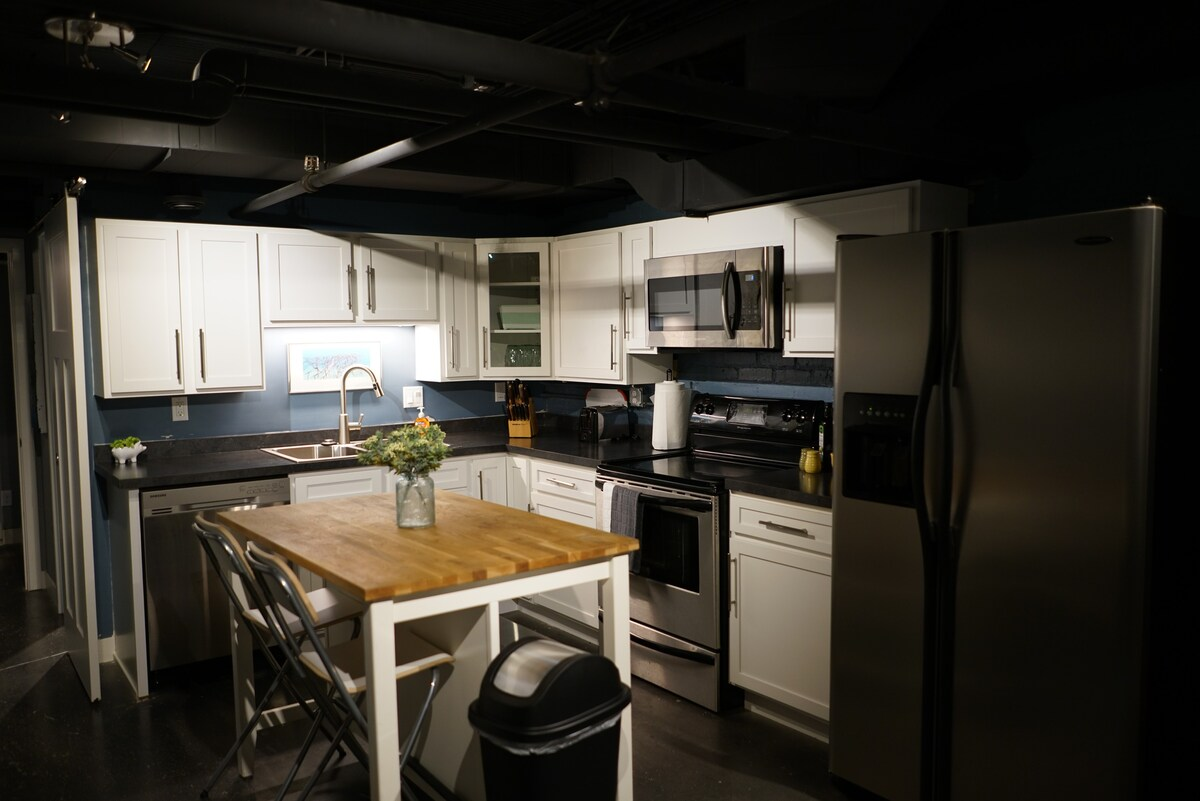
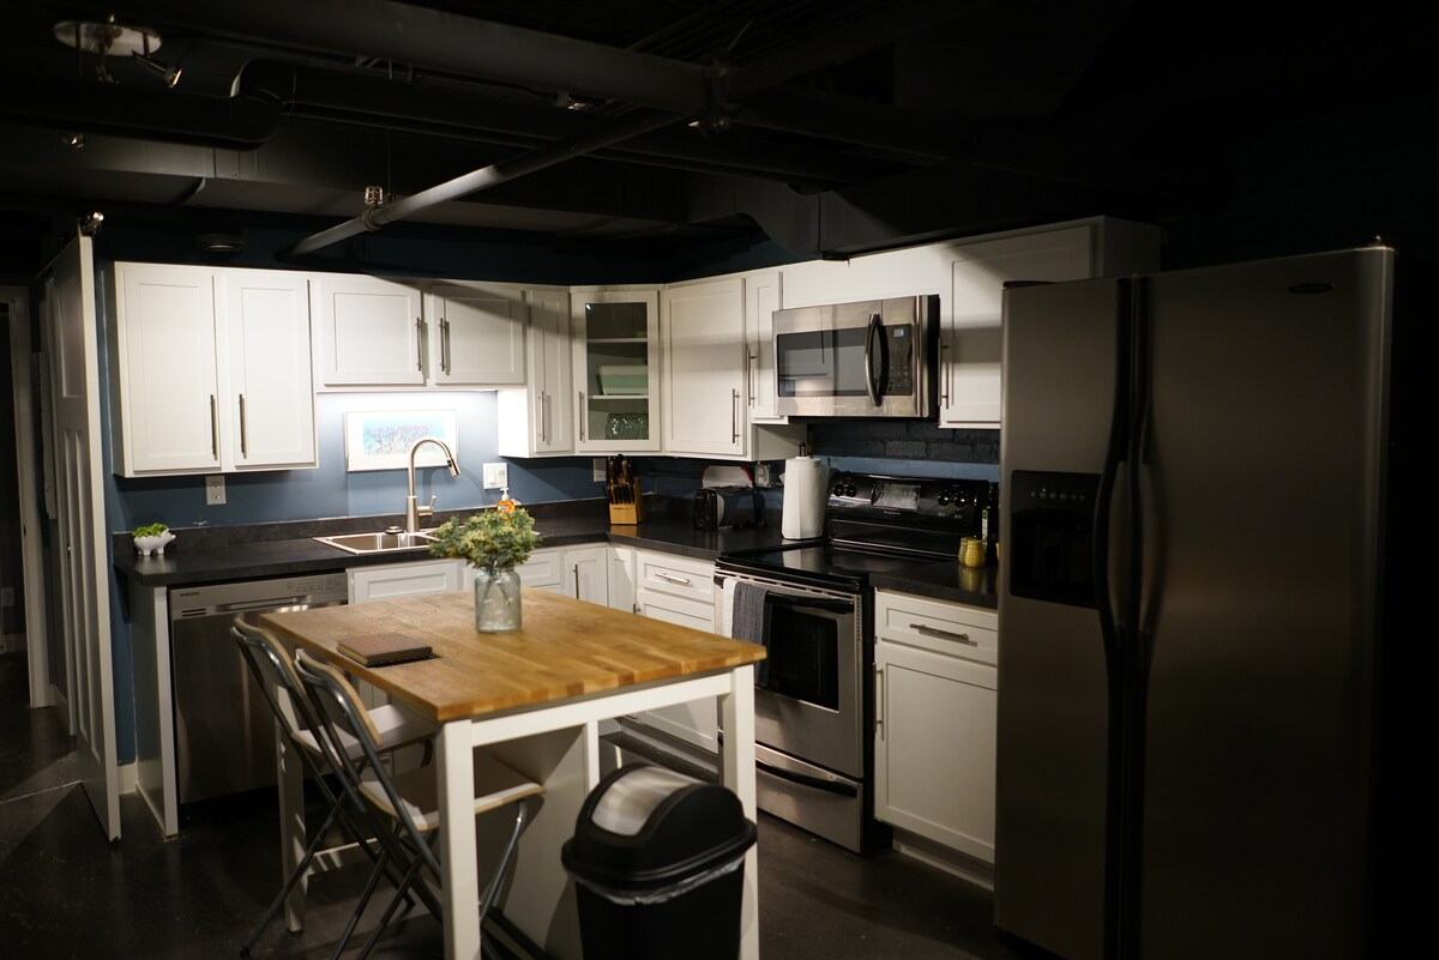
+ notebook (383, 647)
